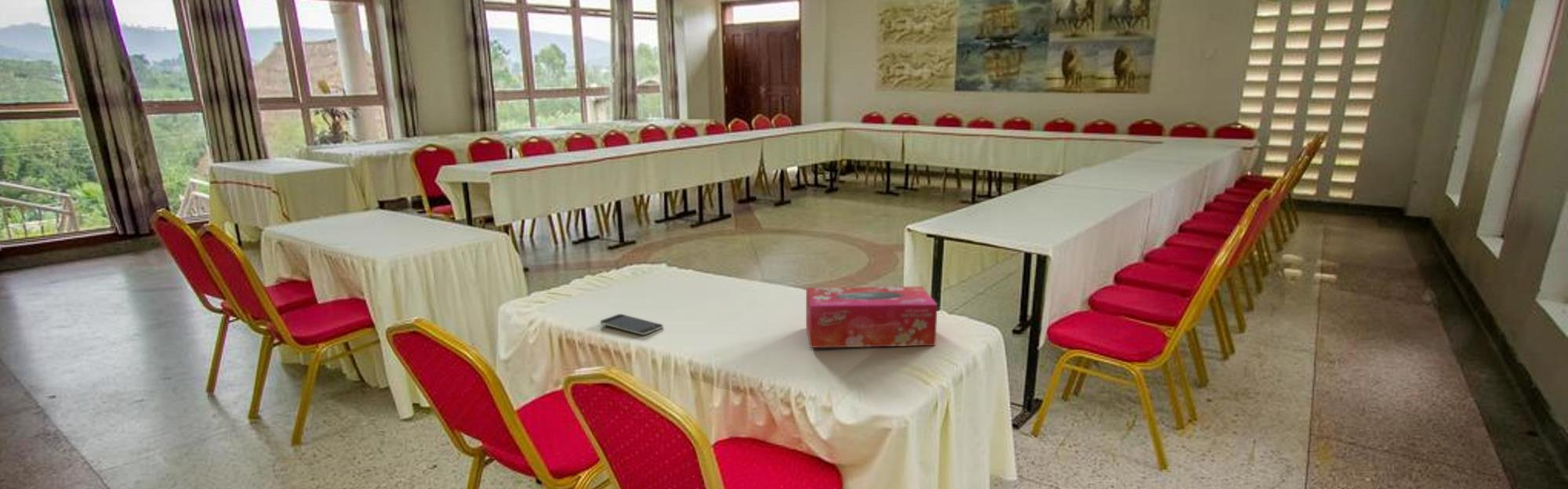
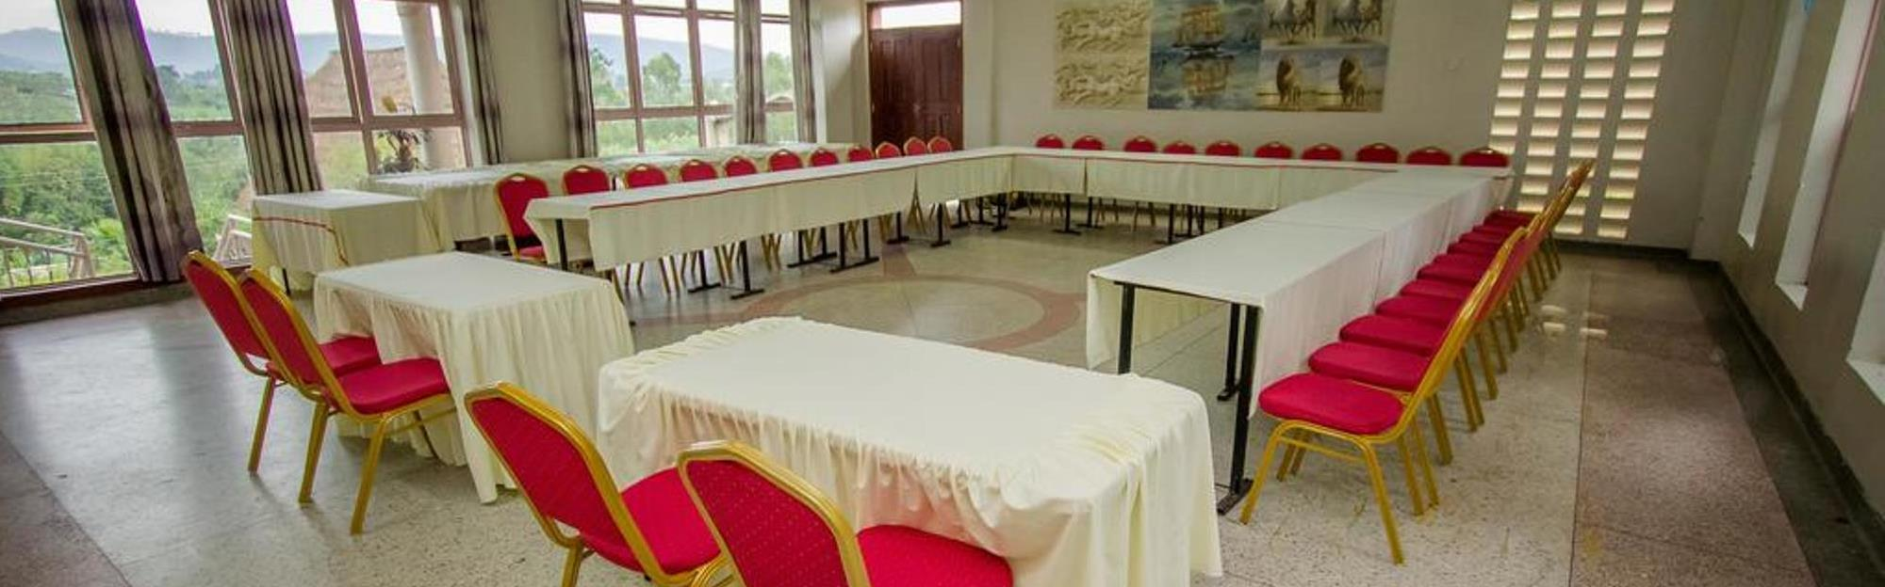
- smartphone (631, 324)
- tissue box (869, 316)
